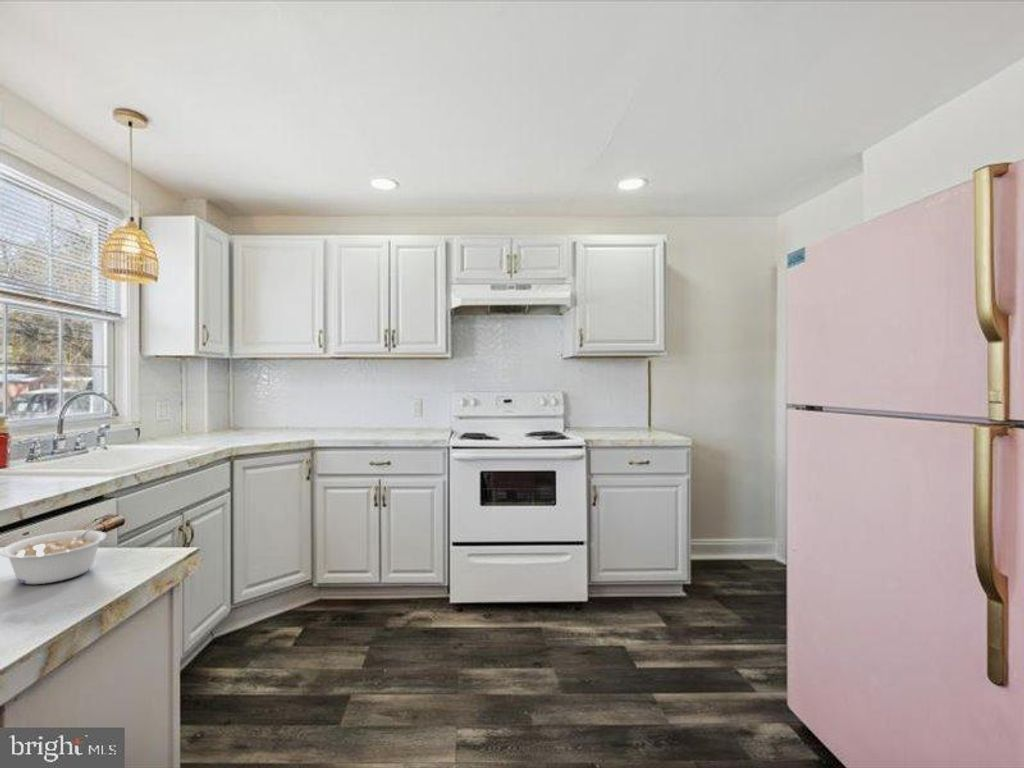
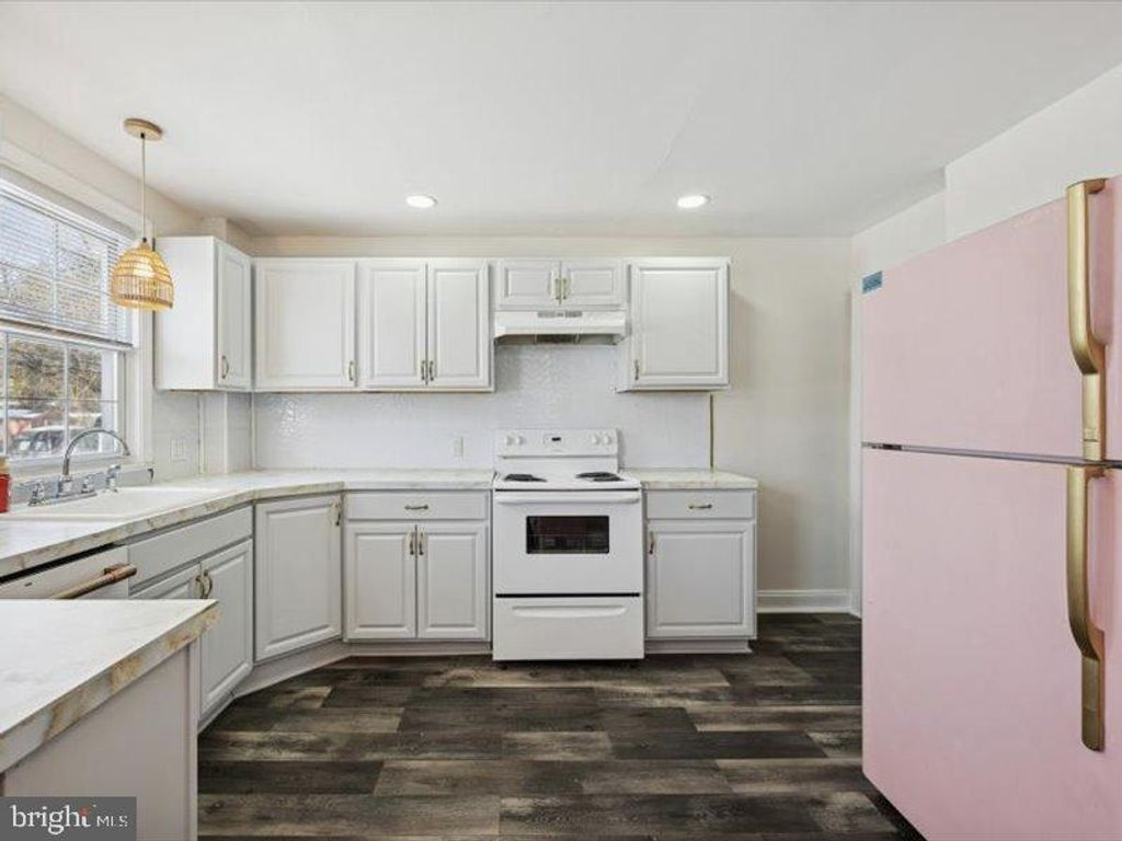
- legume (56, 553)
